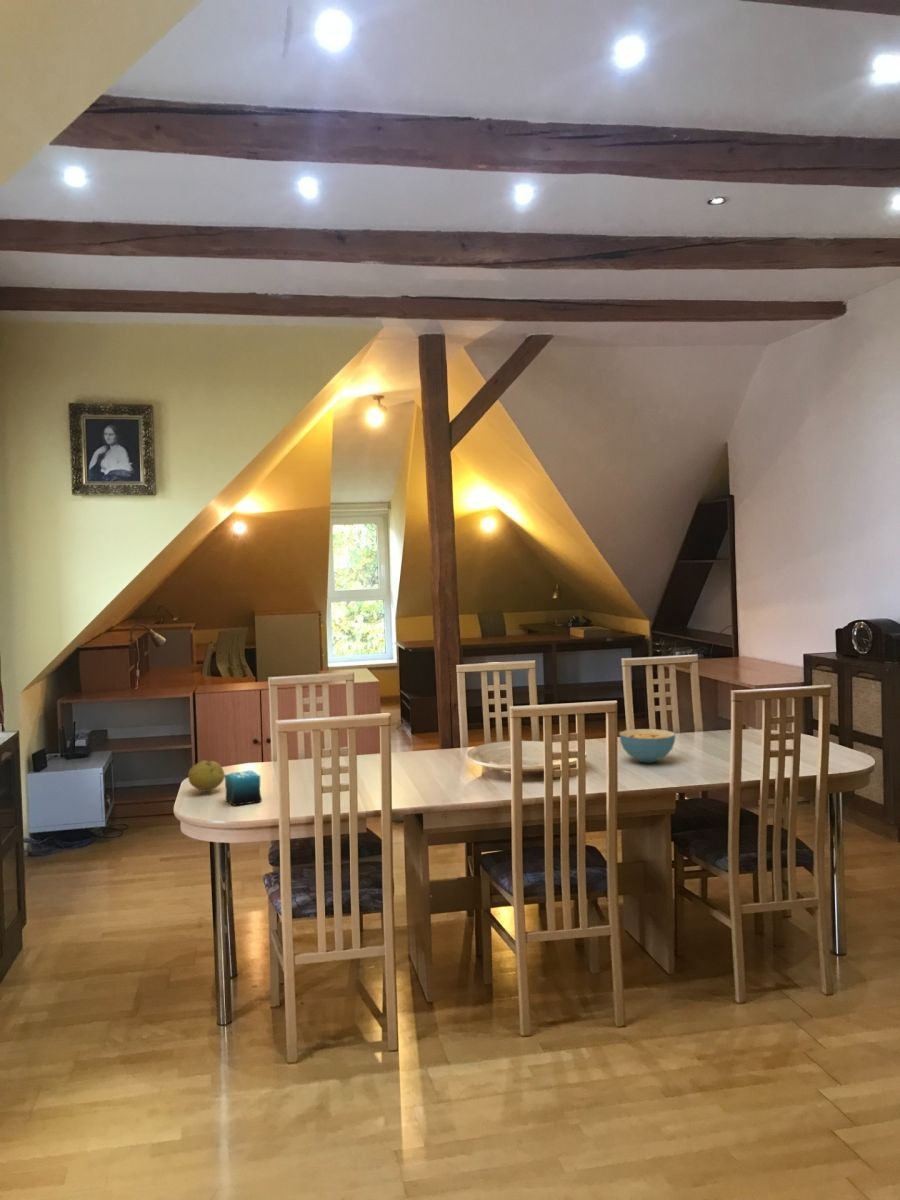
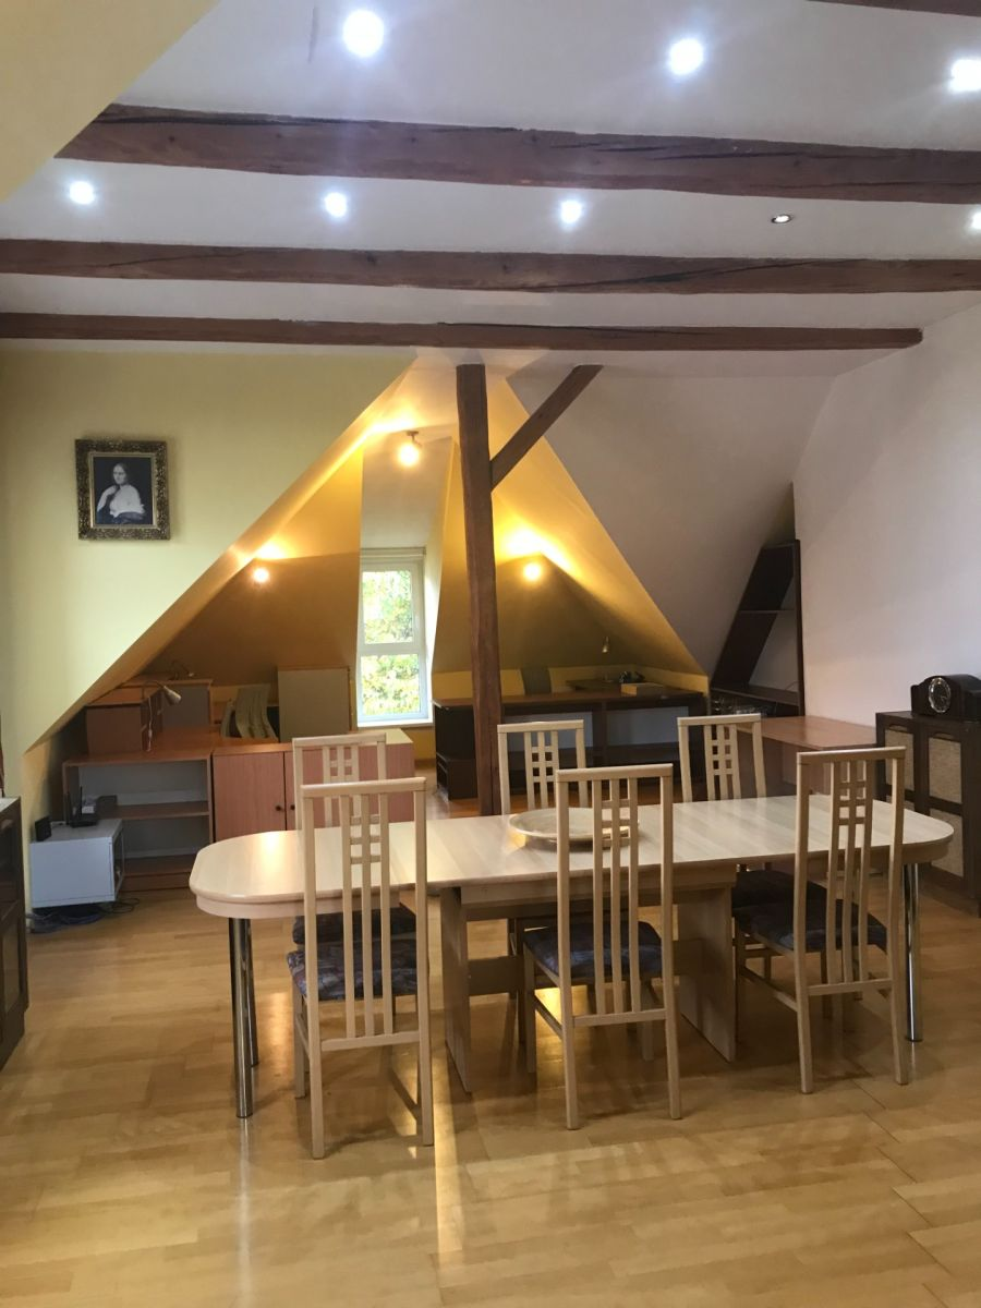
- fruit (205, 776)
- cereal bowl (647, 747)
- candle (242, 782)
